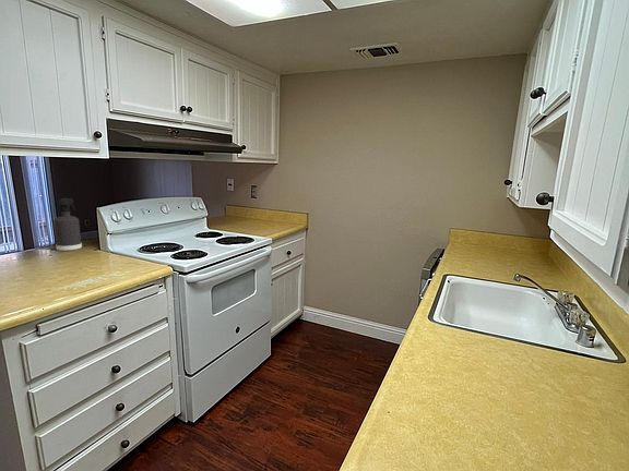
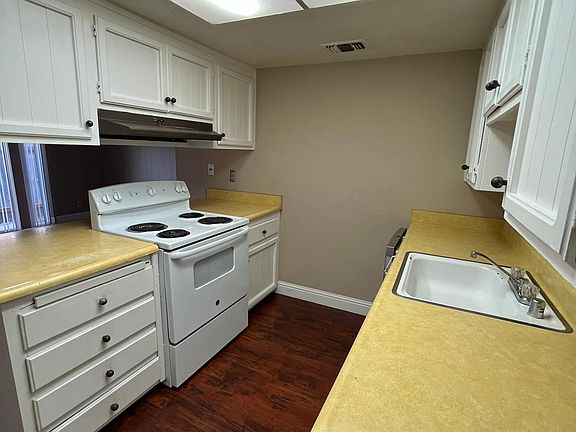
- spray bottle (68, 222)
